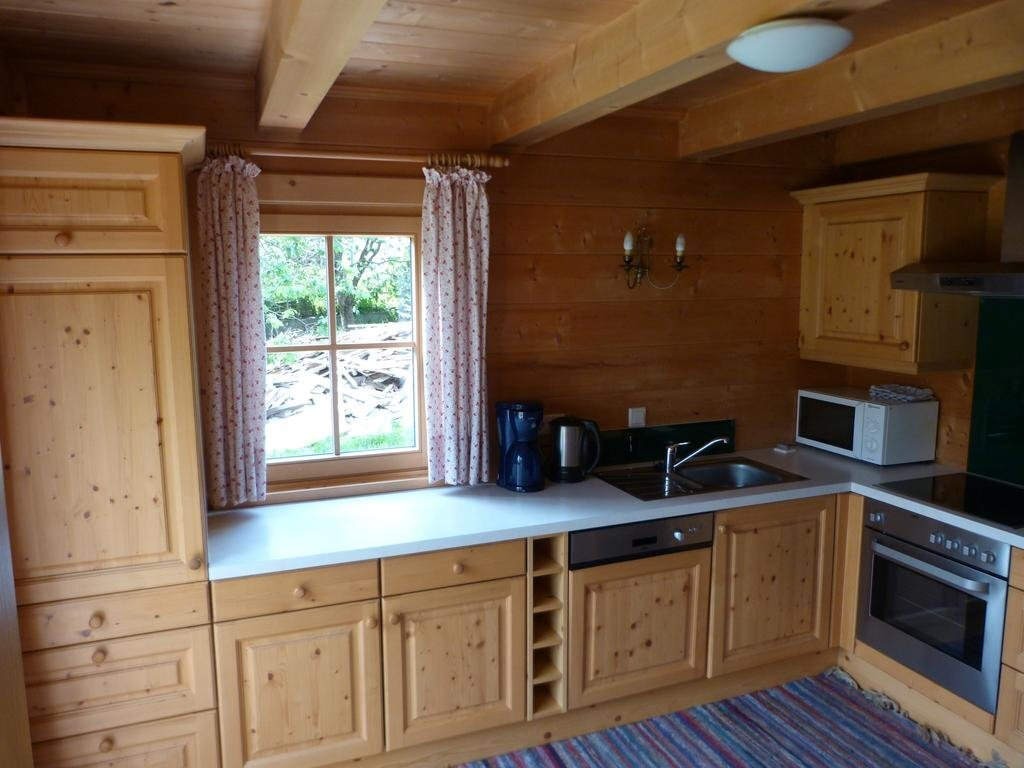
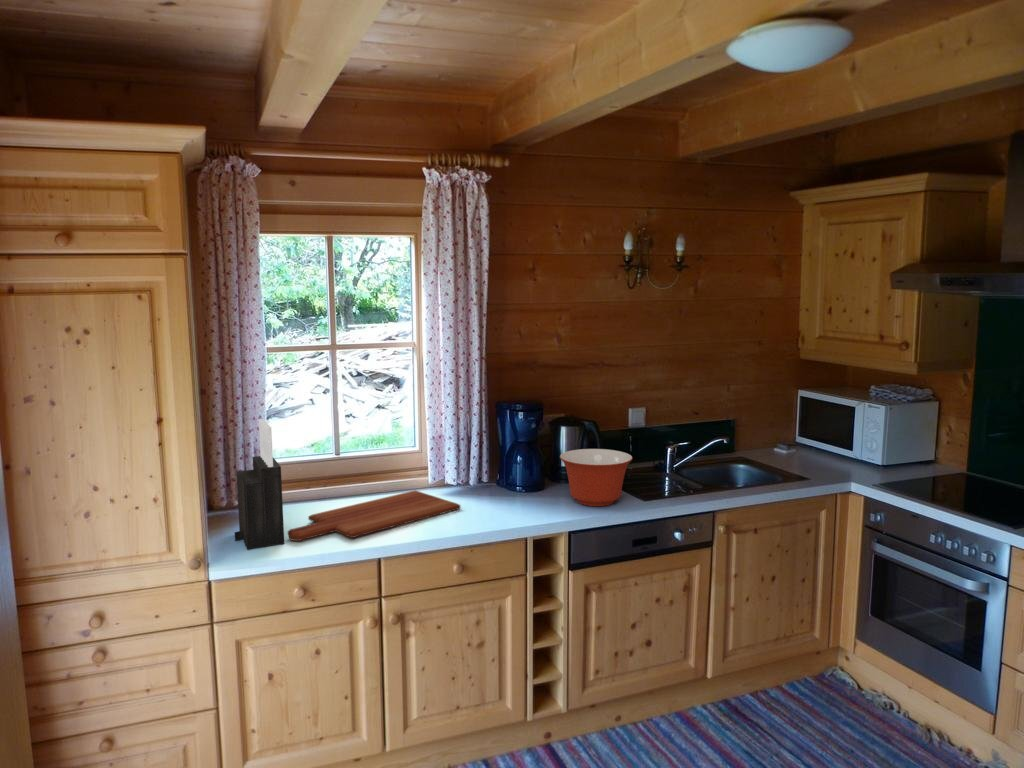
+ knife block (254, 481)
+ mixing bowl (595, 478)
+ cutting board (382, 513)
